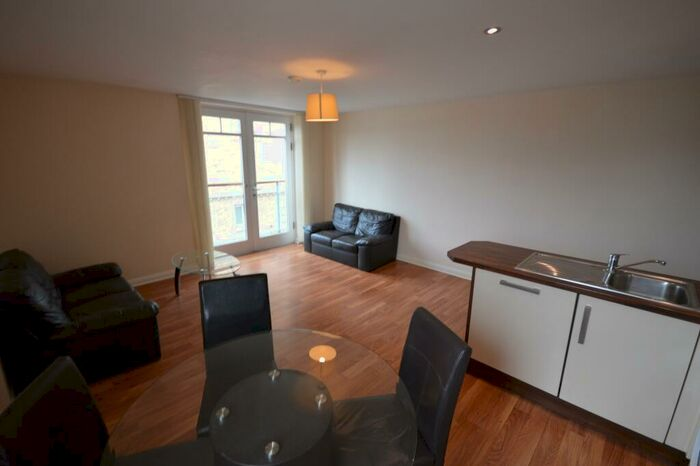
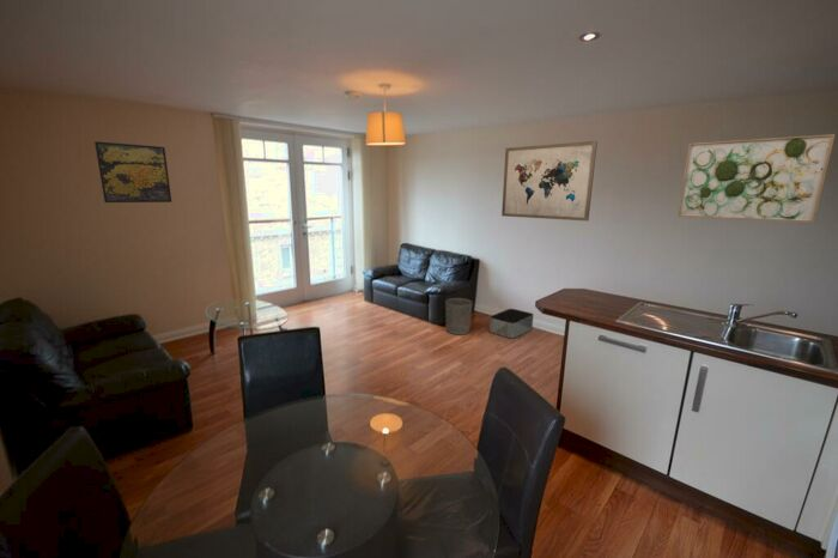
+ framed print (135, 174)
+ wall art (747, 180)
+ waste bin (457, 316)
+ wall art (544, 182)
+ storage bin (511, 322)
